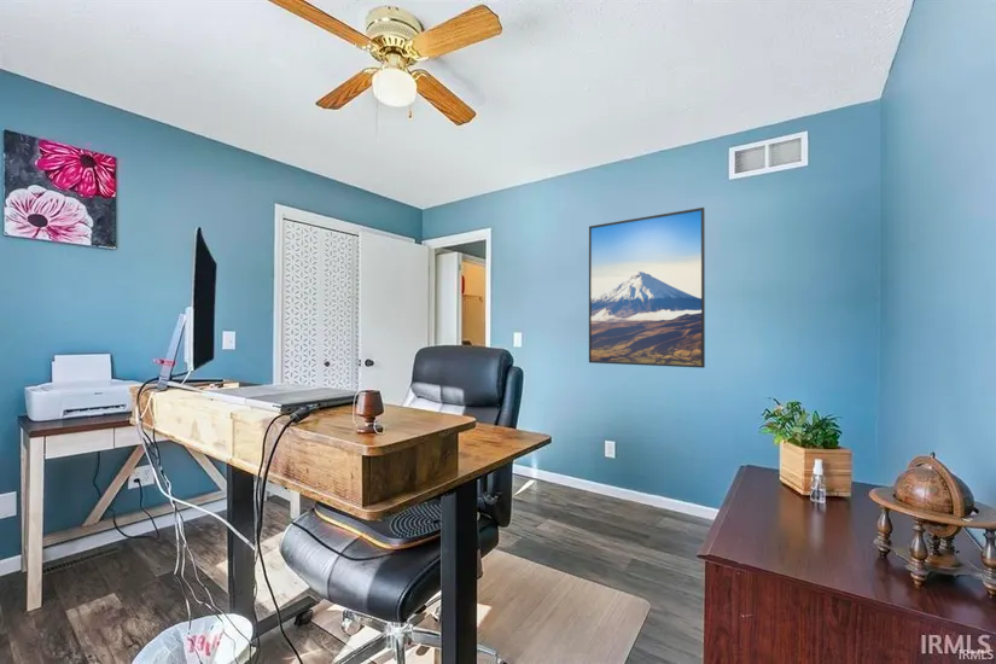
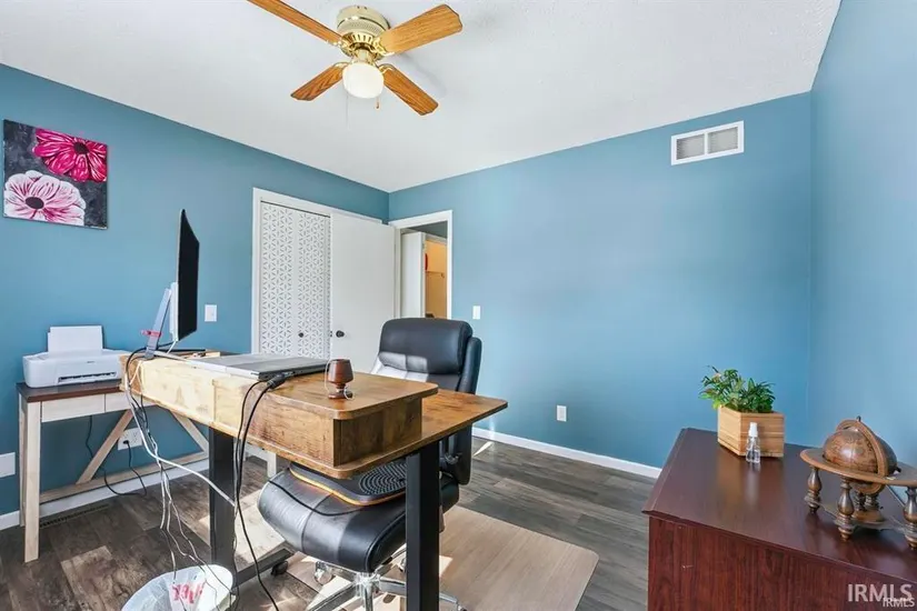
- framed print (641, 291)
